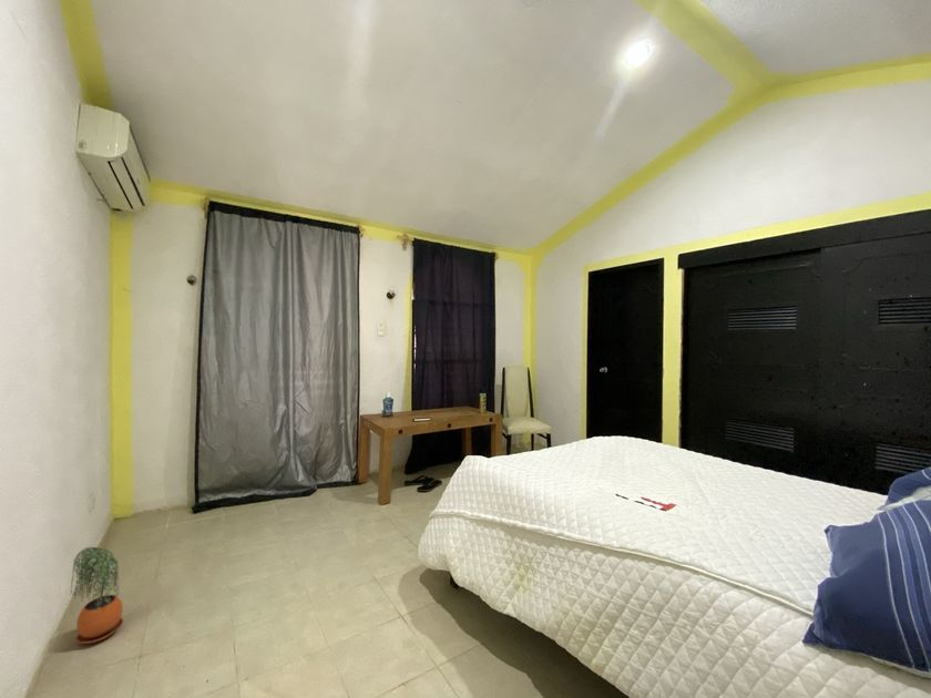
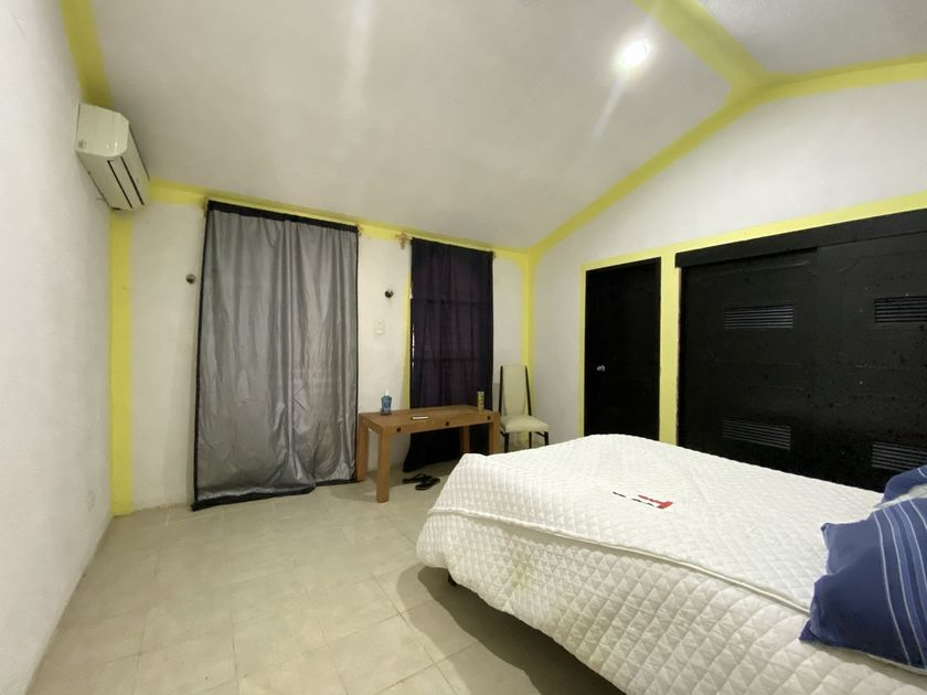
- potted plant (95, 593)
